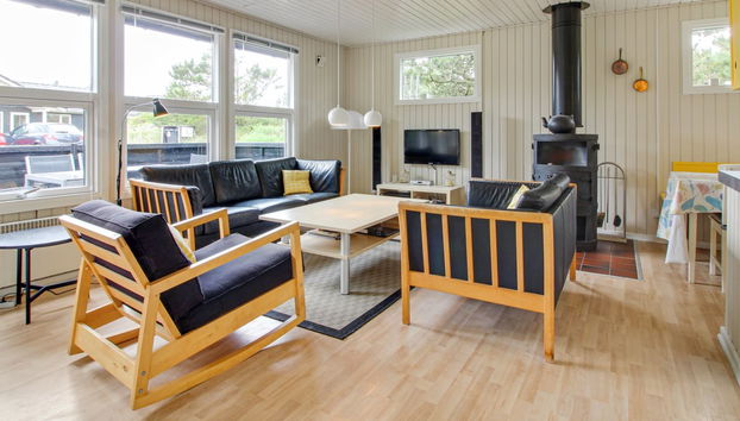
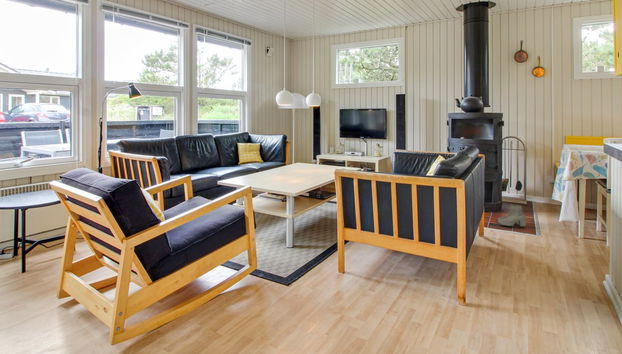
+ boots (511, 214)
